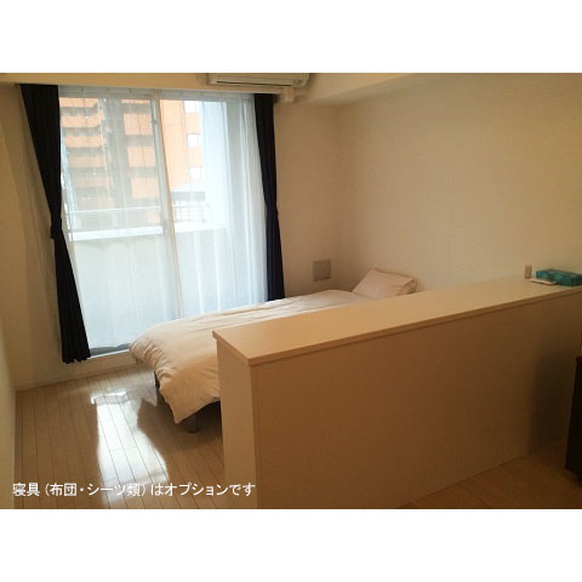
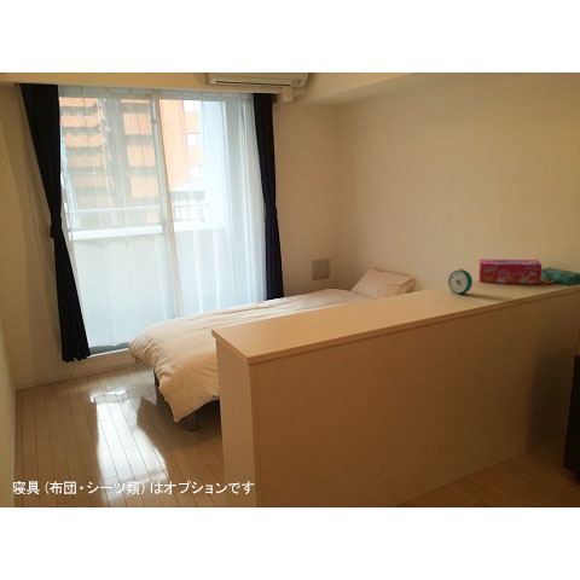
+ alarm clock (460, 280)
+ tissue box (507, 271)
